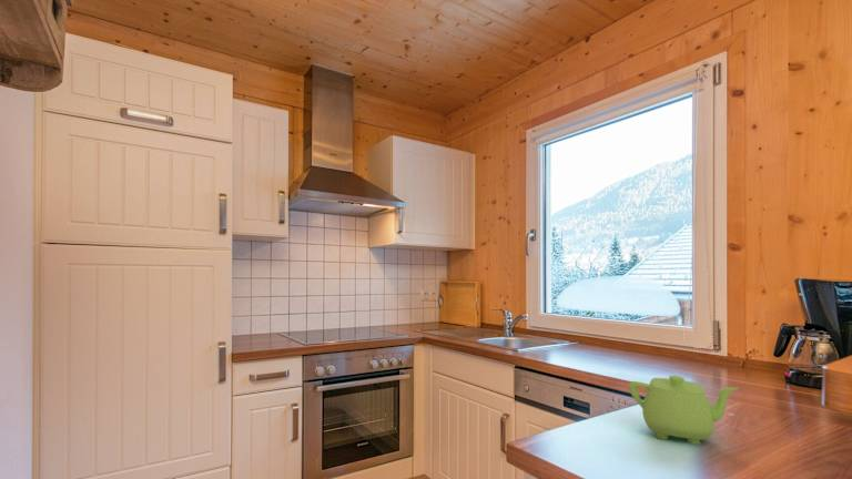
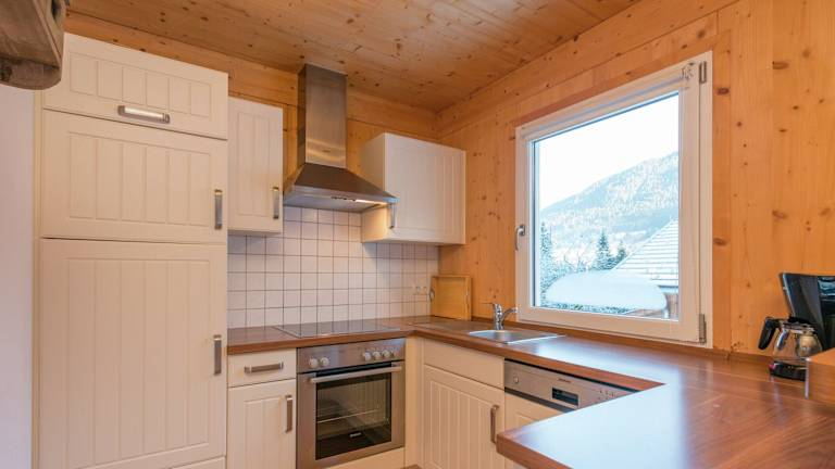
- teapot (680, 406)
